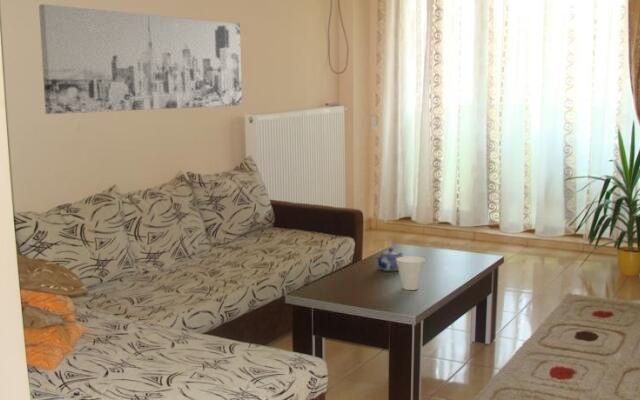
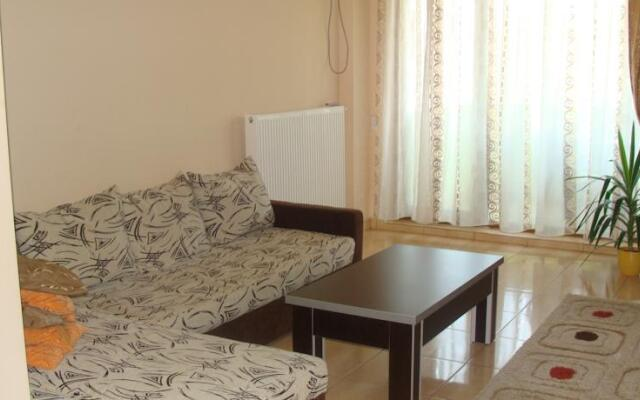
- teapot (389, 259)
- wall art (155, 62)
- cup (410, 273)
